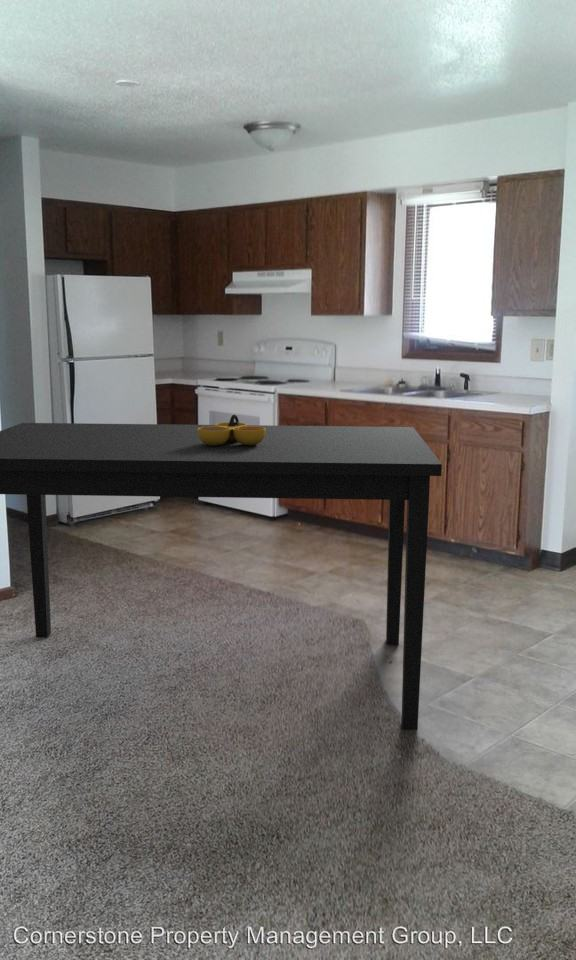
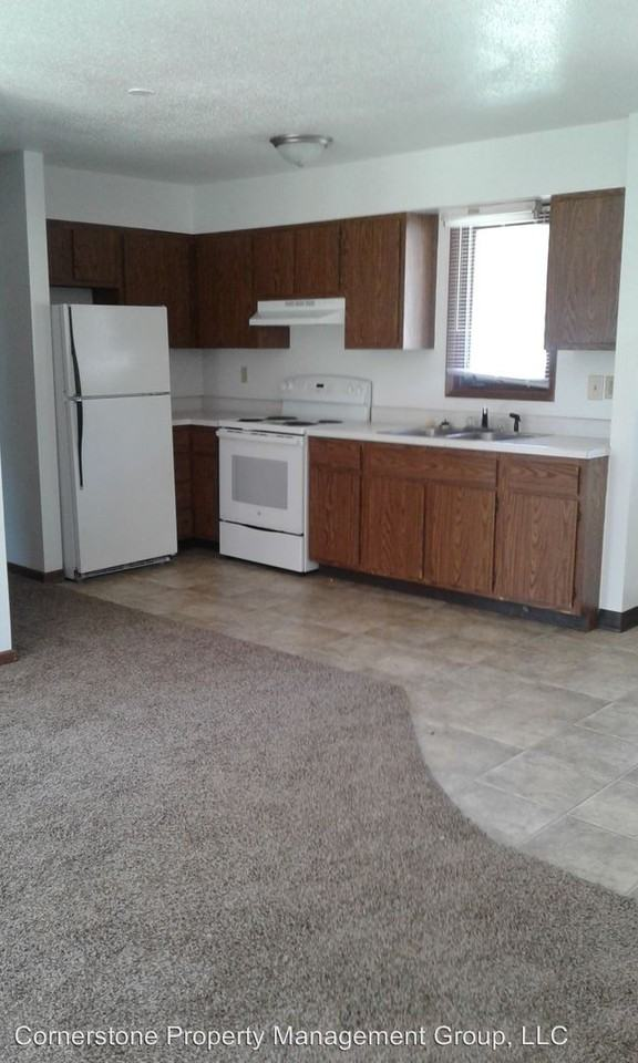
- dining table (202, 496)
- decorative bowl (235, 429)
